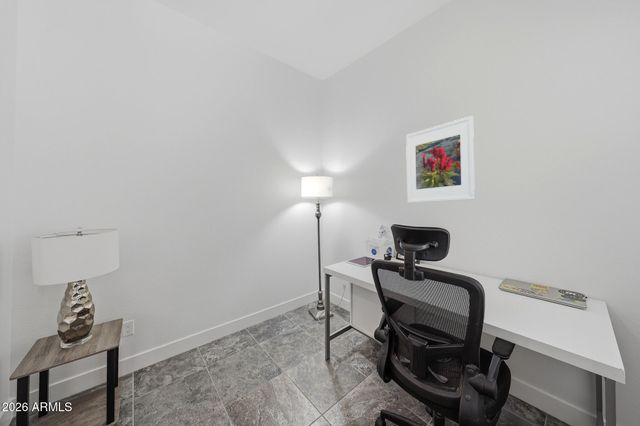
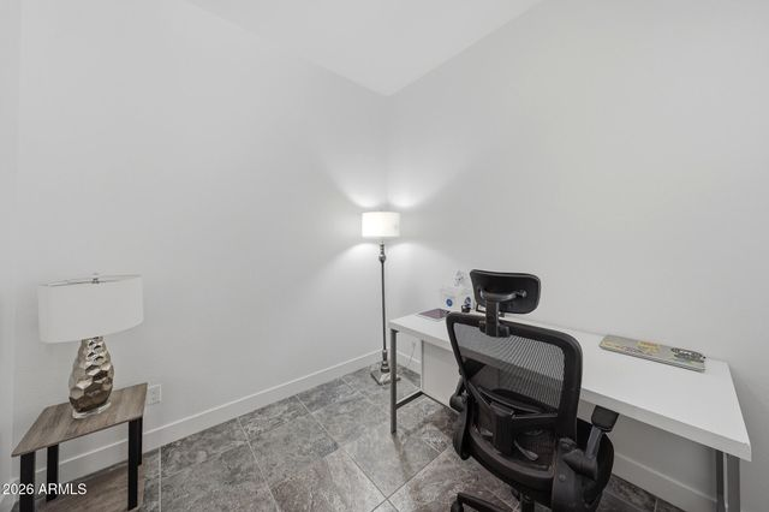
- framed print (436, 164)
